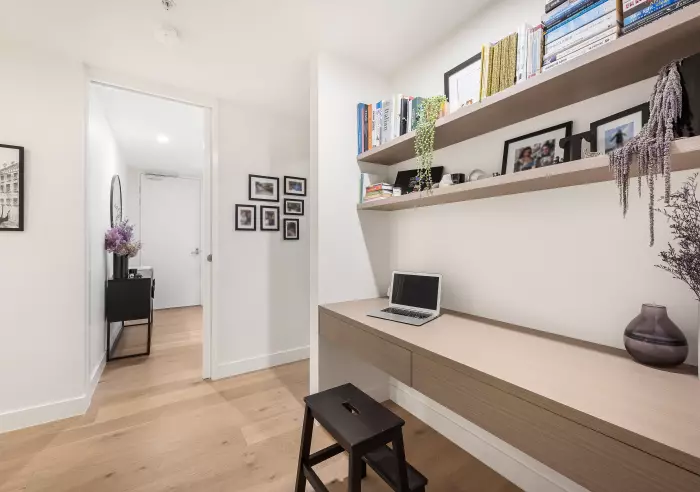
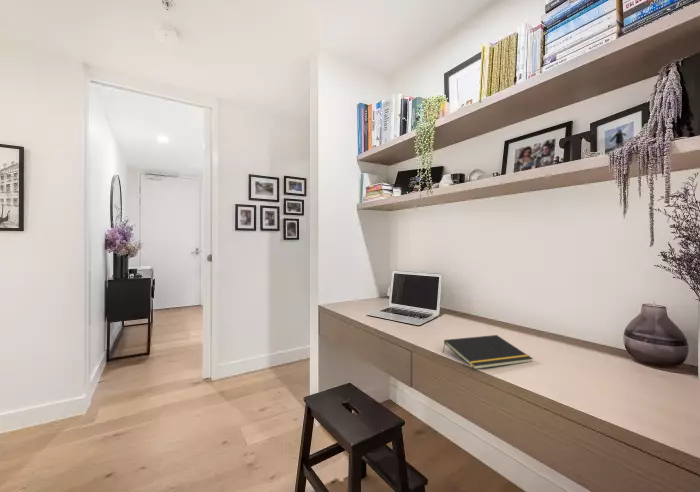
+ notepad (486, 350)
